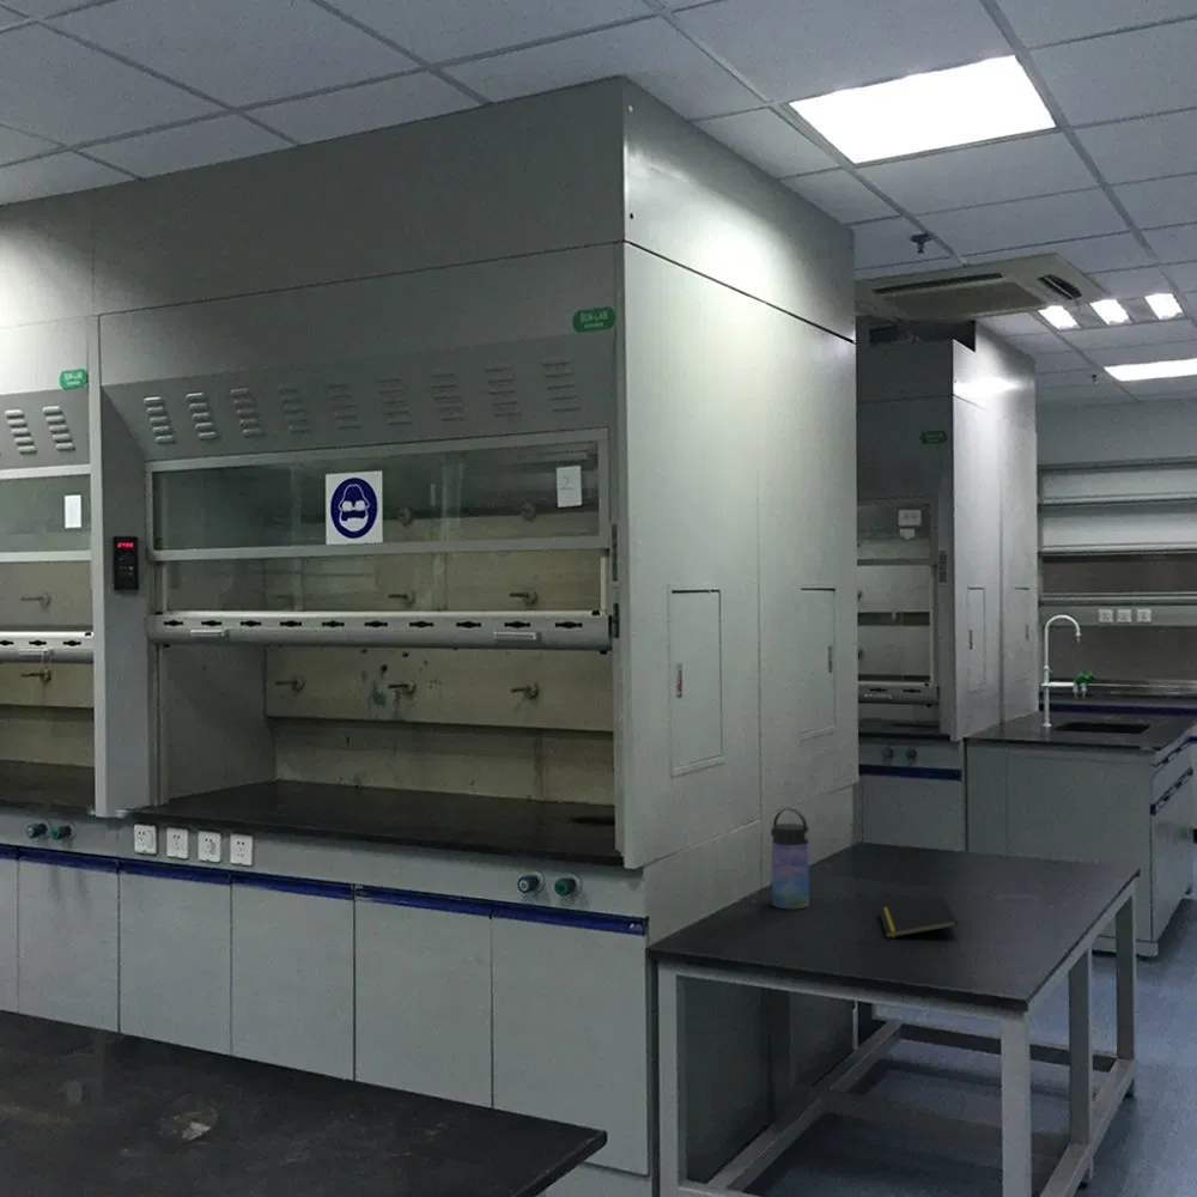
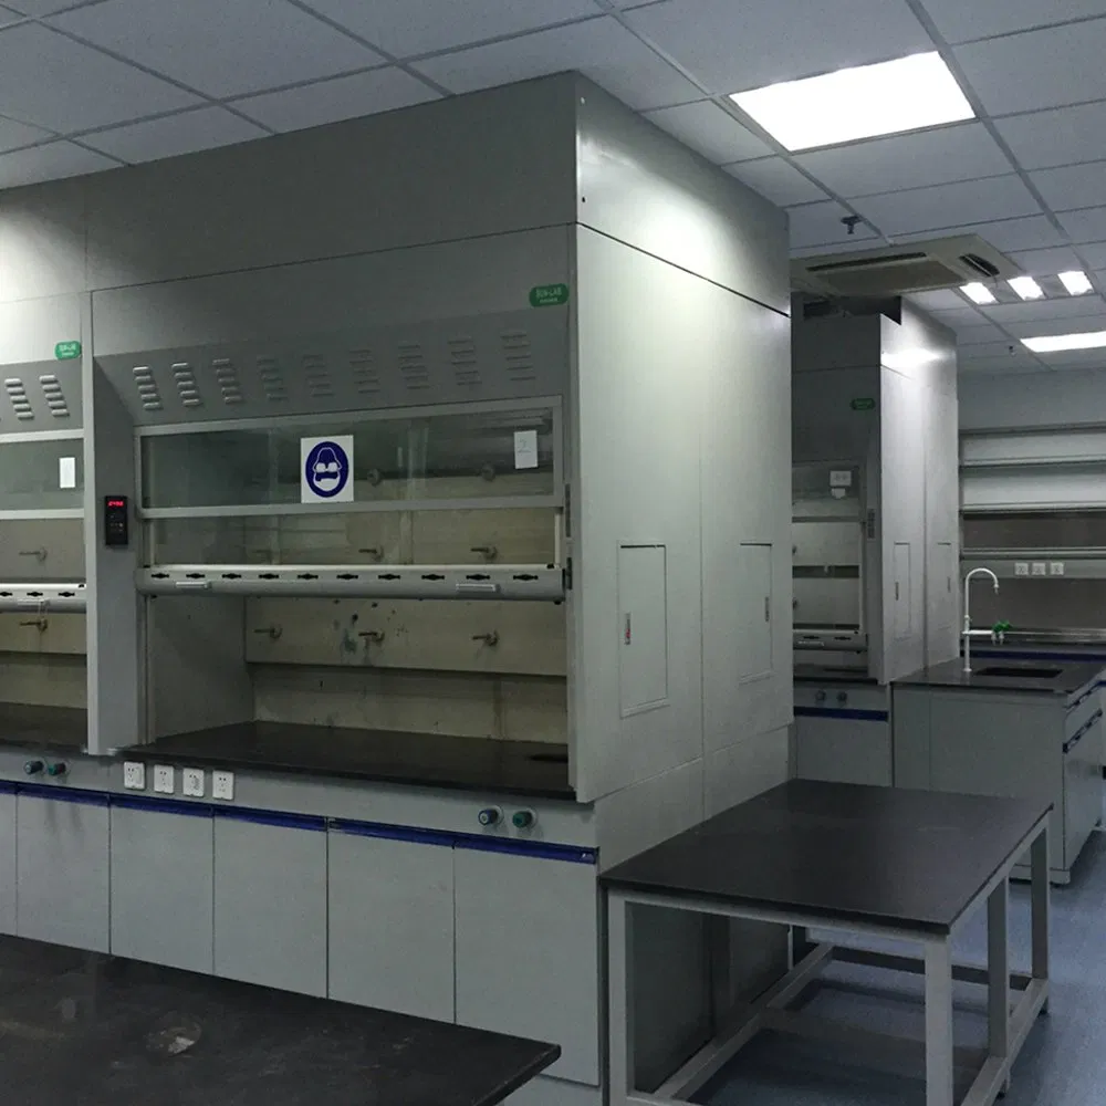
- water bottle (790, 856)
- notepad (916, 917)
